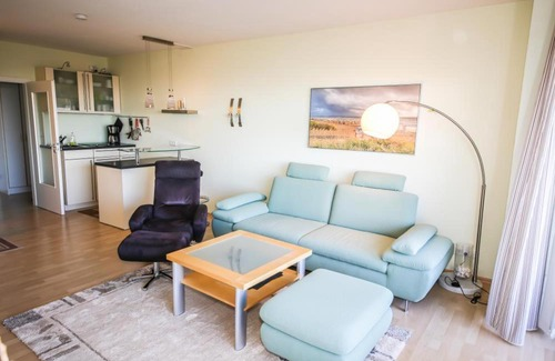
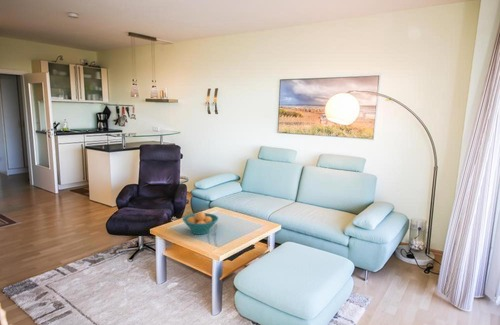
+ fruit bowl (200, 221)
